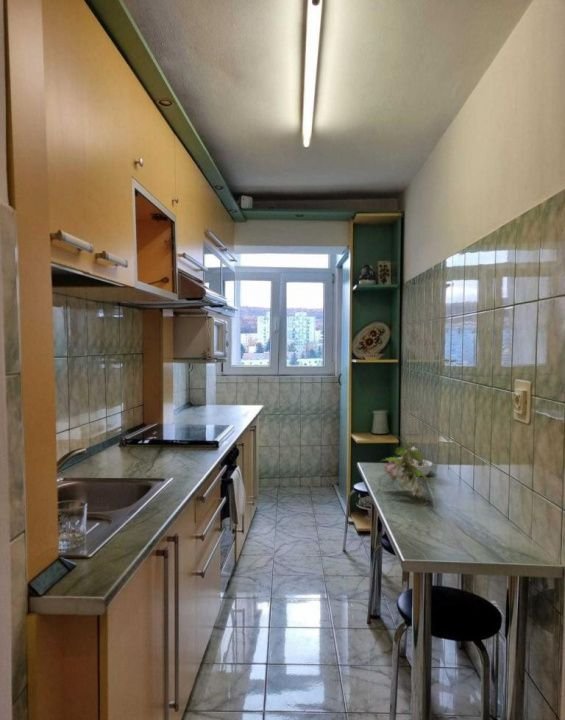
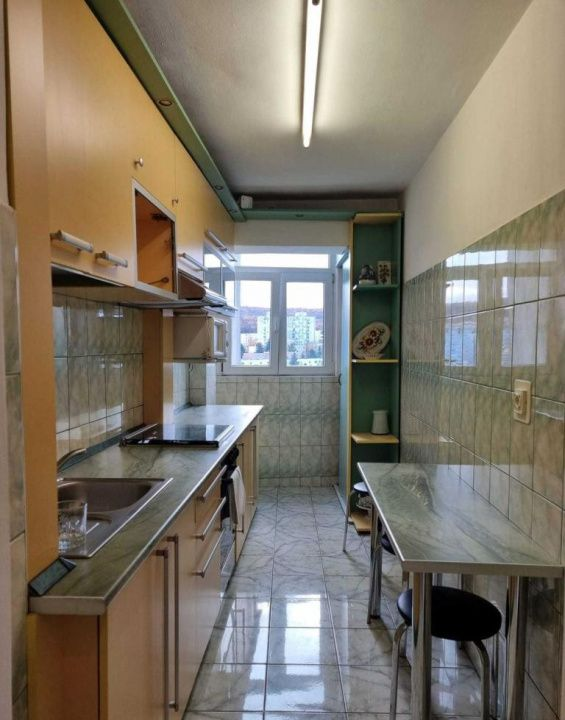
- legume (418, 466)
- plant (407, 462)
